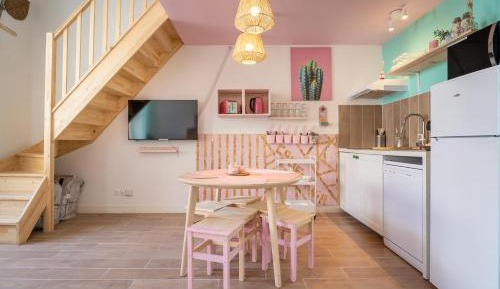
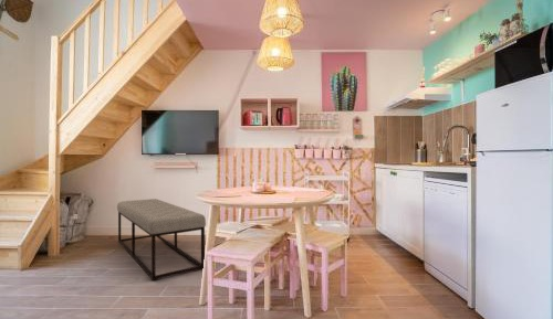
+ bench (155, 230)
